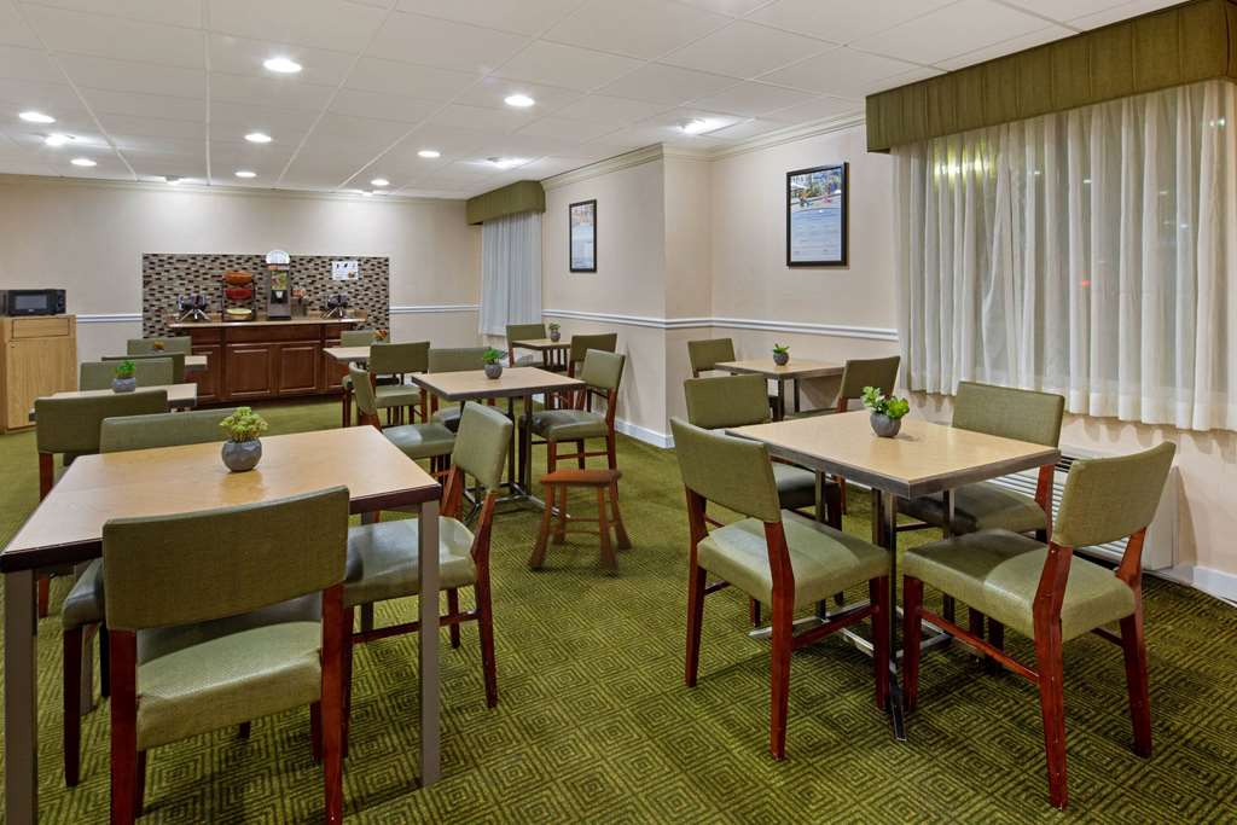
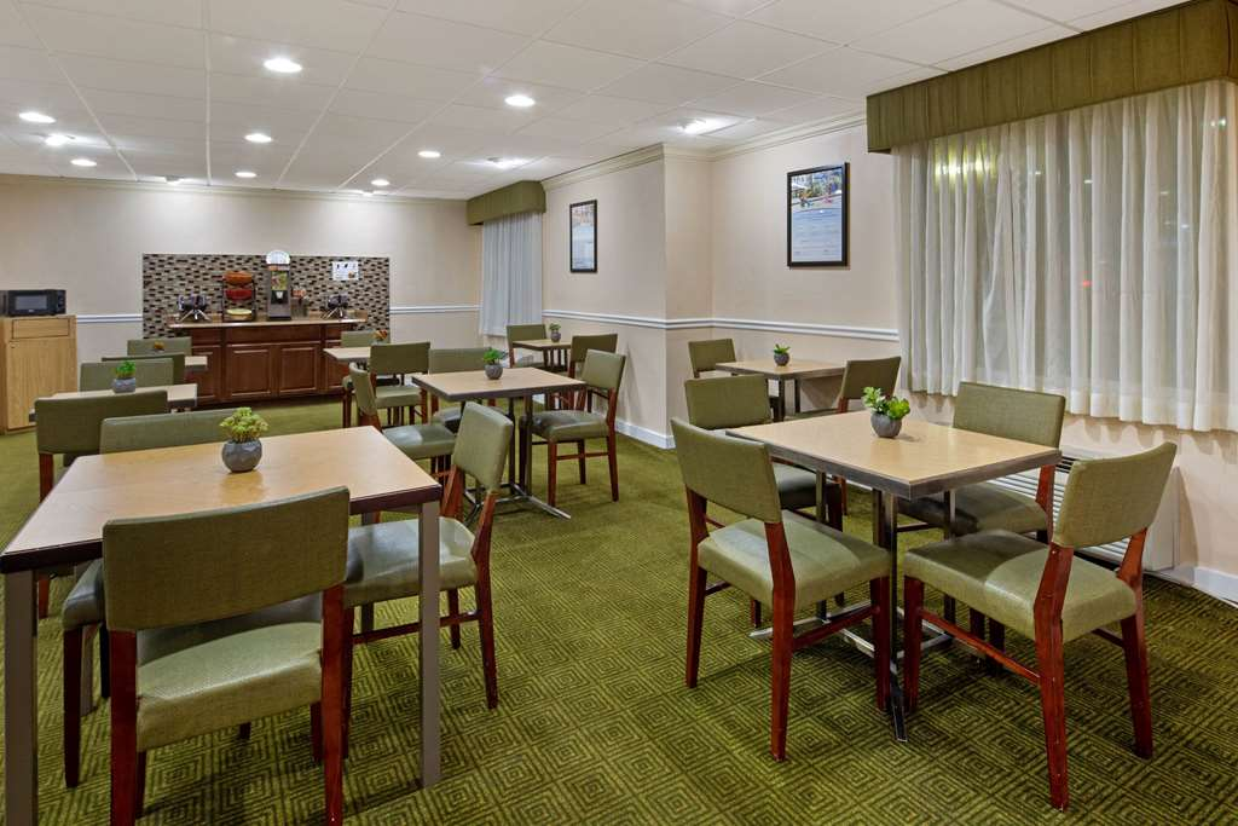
- stool (581, 518)
